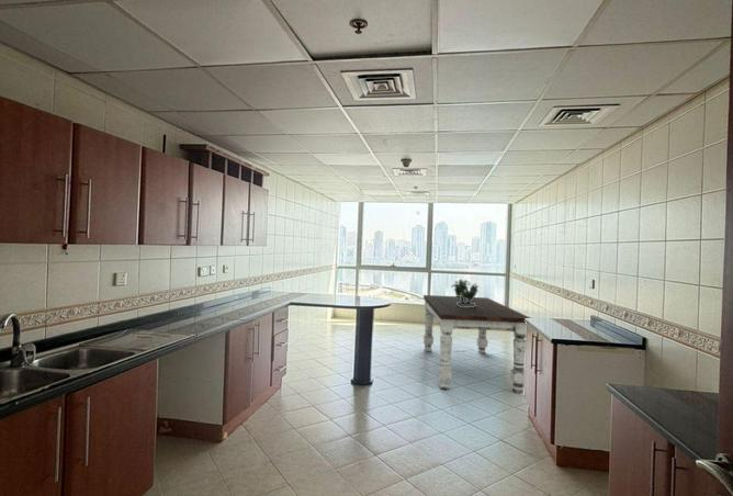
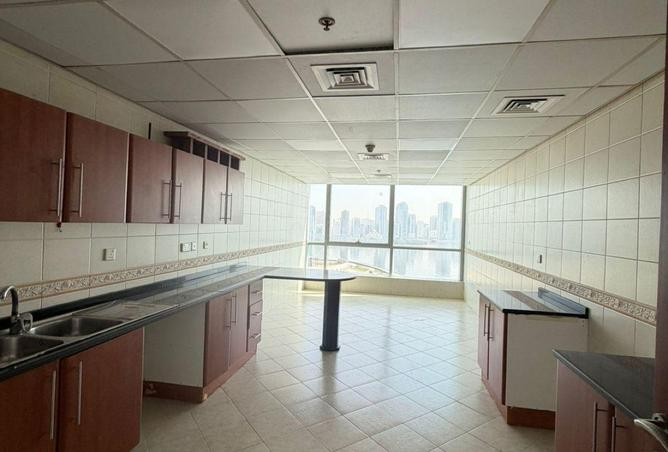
- potted plant (464, 291)
- dining table (466, 328)
